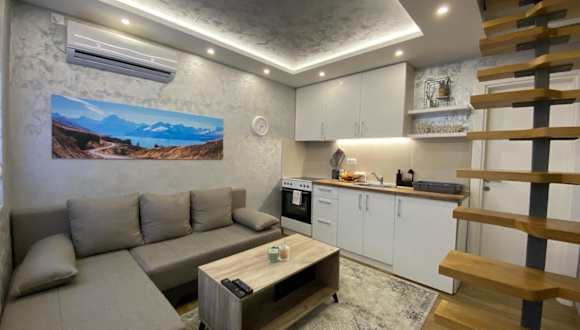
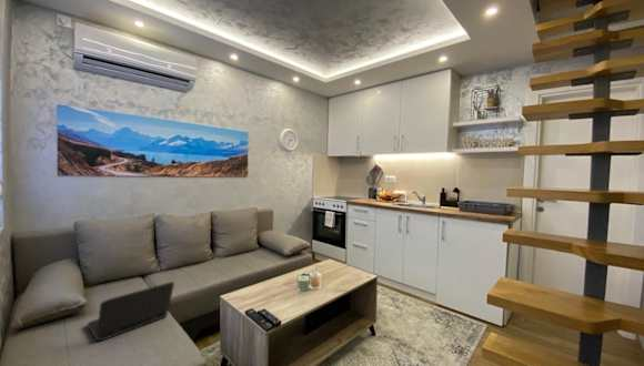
+ laptop (131, 303)
